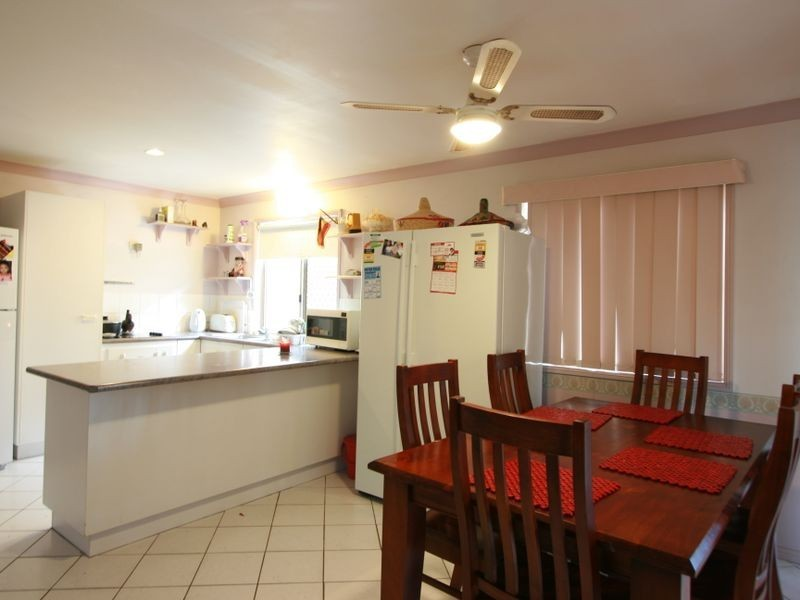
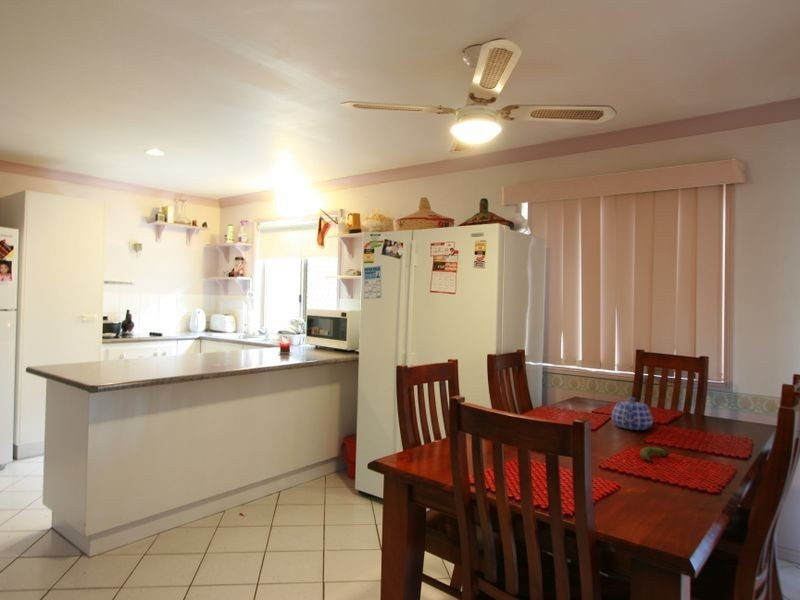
+ banana (653, 454)
+ teapot (631, 412)
